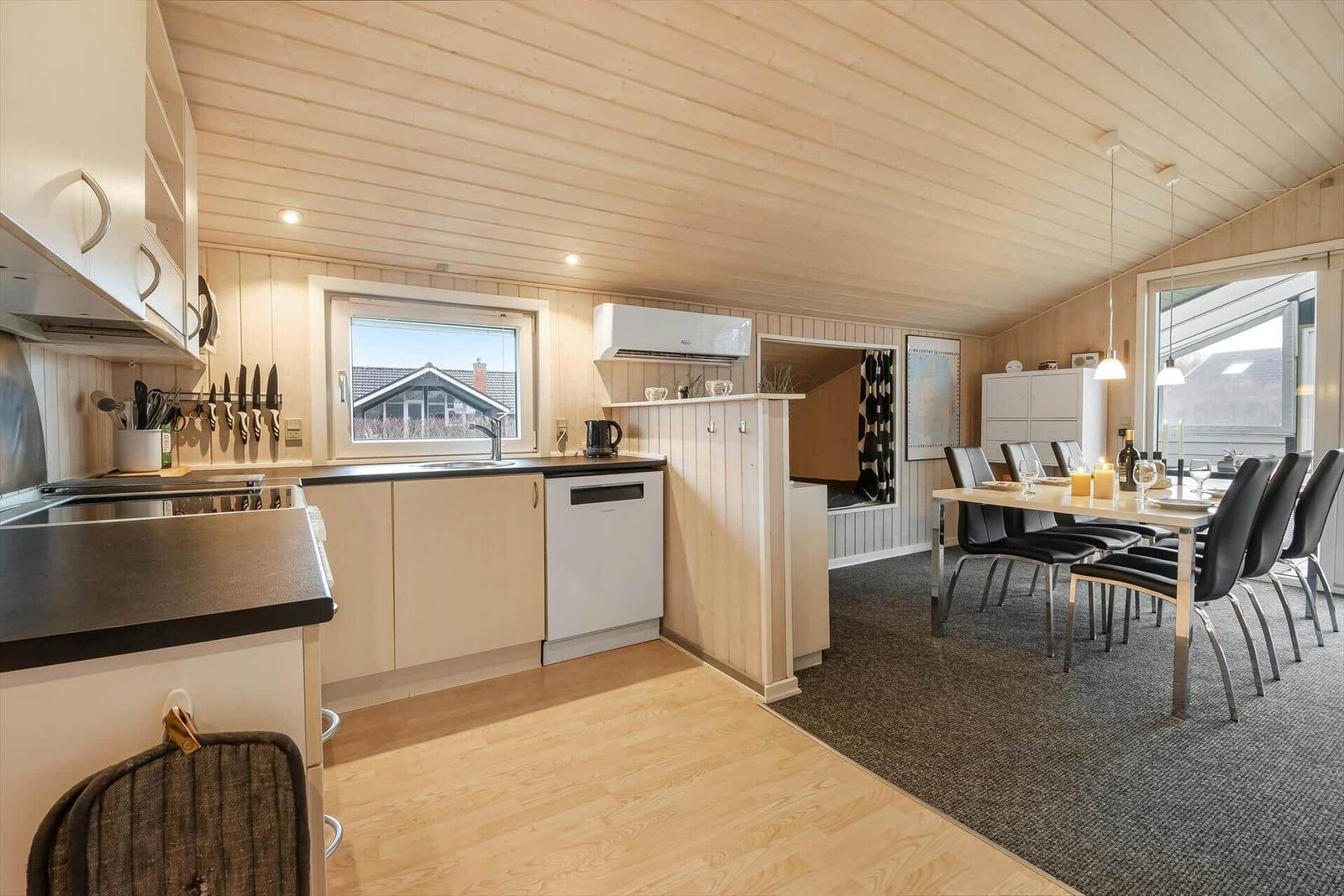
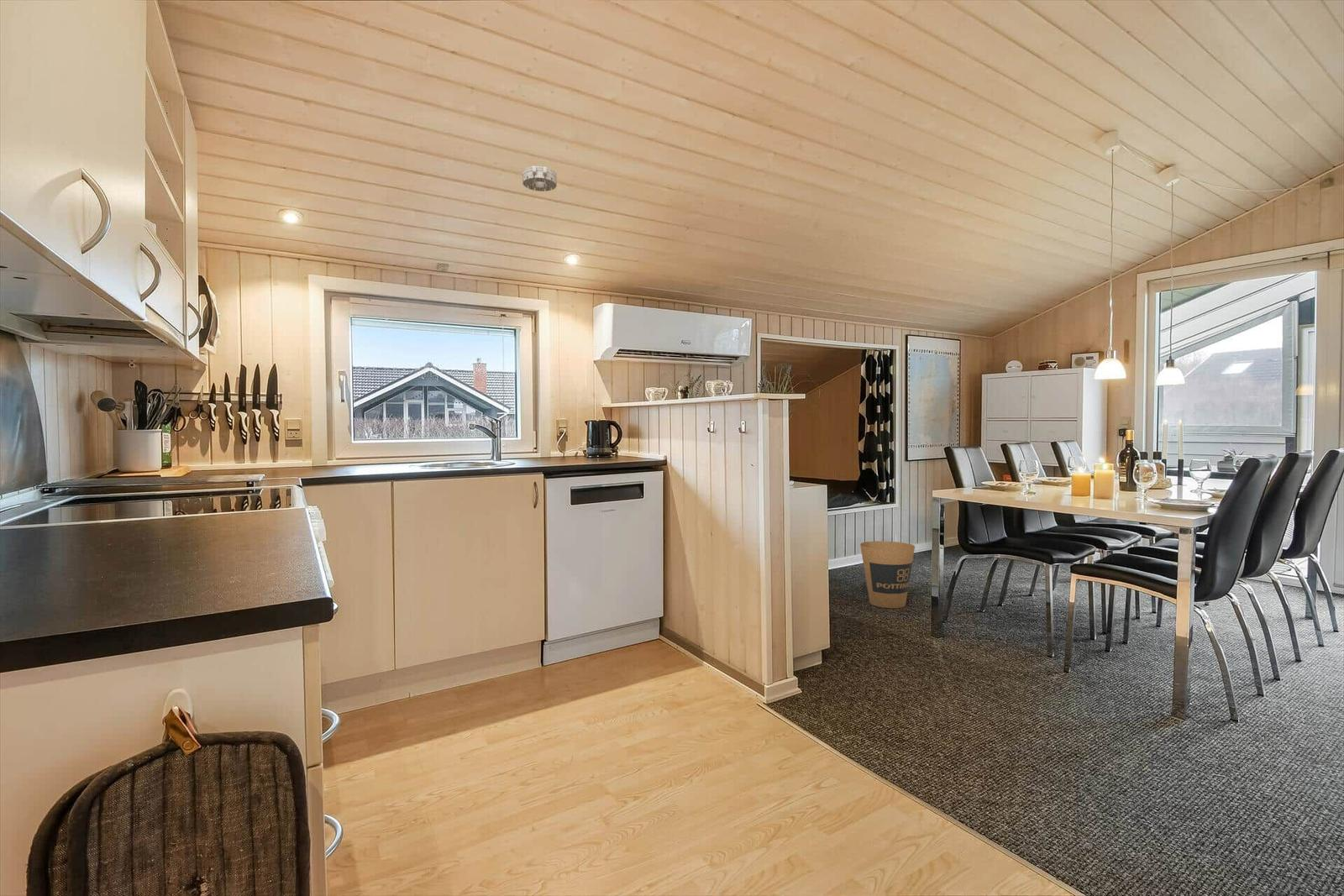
+ smoke detector (539, 178)
+ trash can (887, 574)
